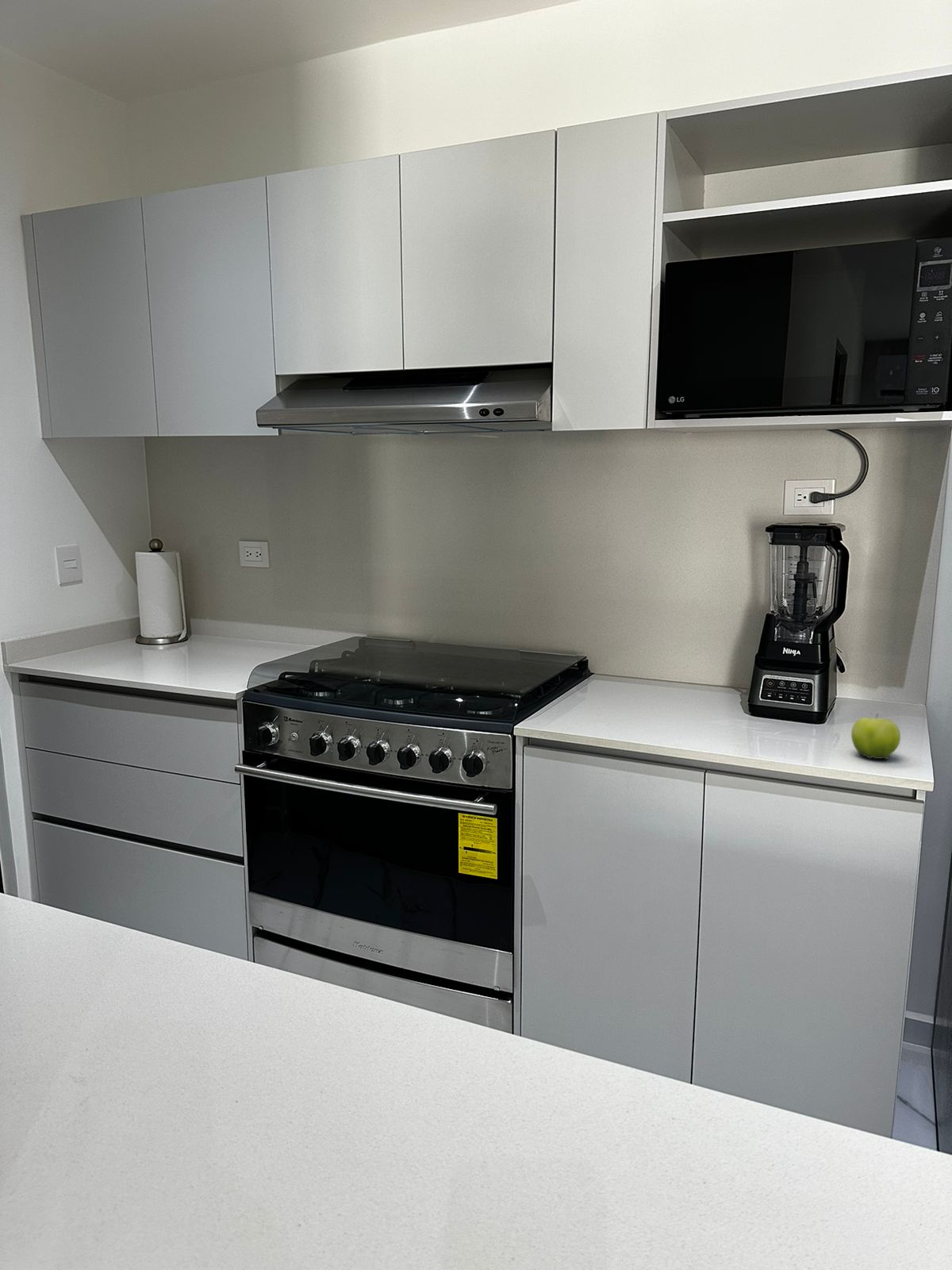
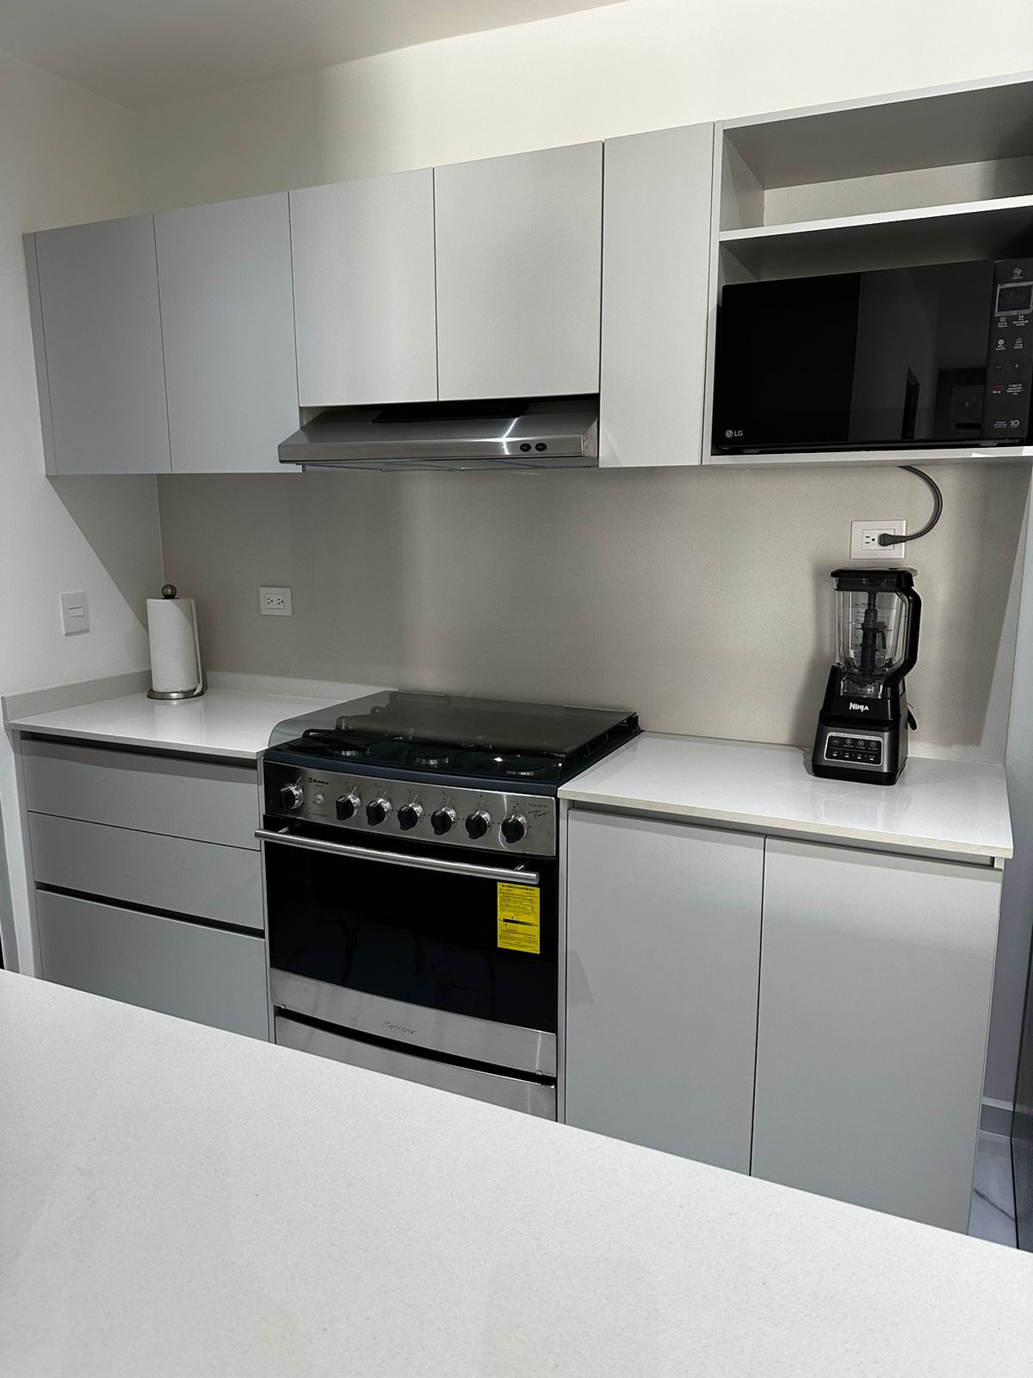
- fruit (875, 736)
